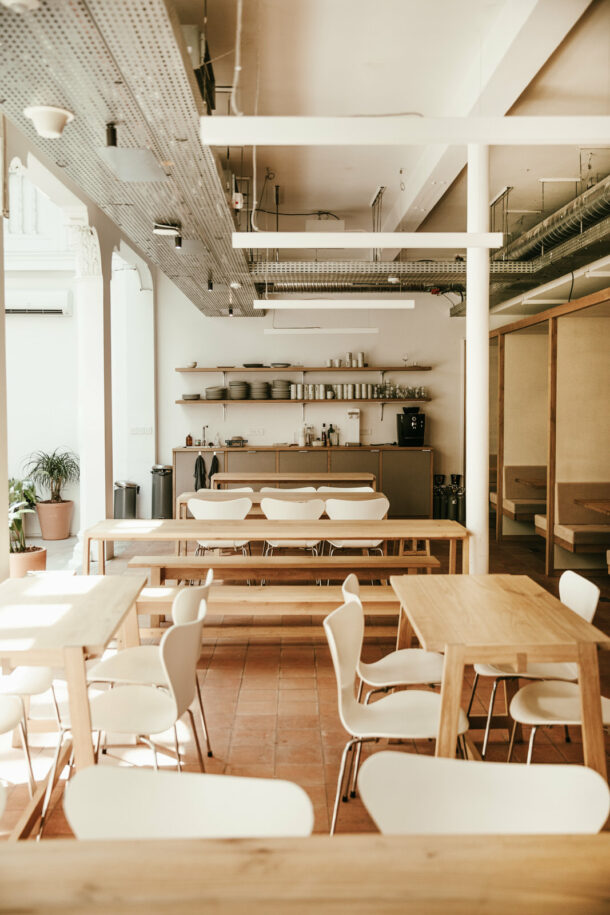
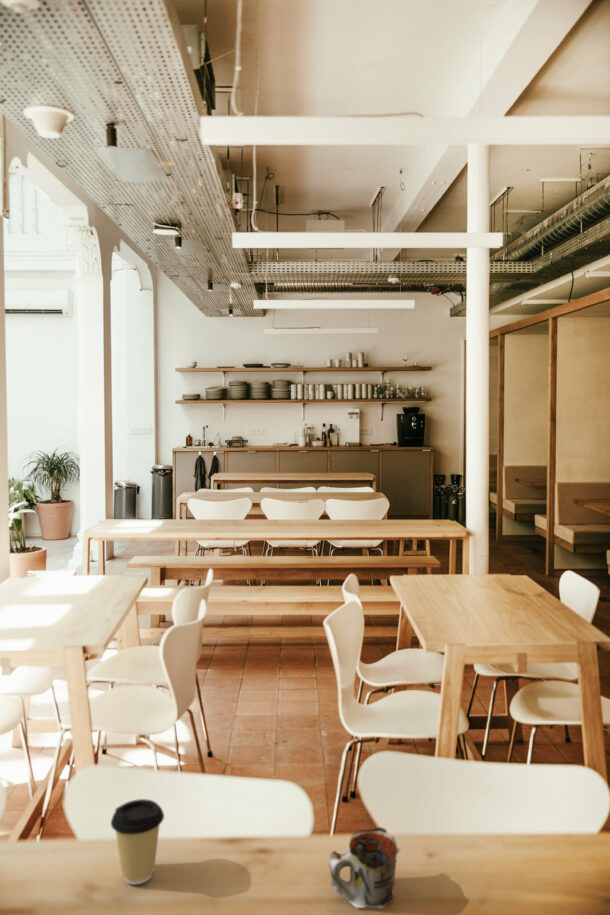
+ mug (363, 869)
+ coffee cup (138, 841)
